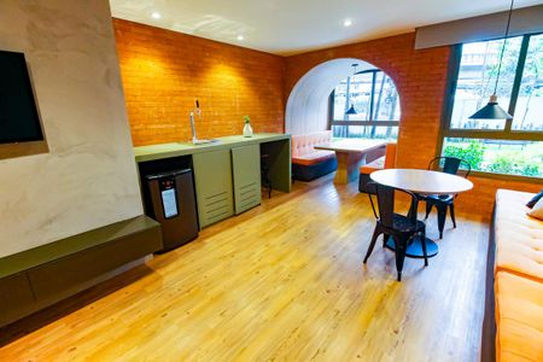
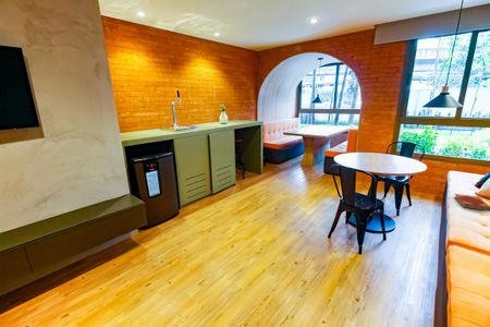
+ hardback book (470, 202)
